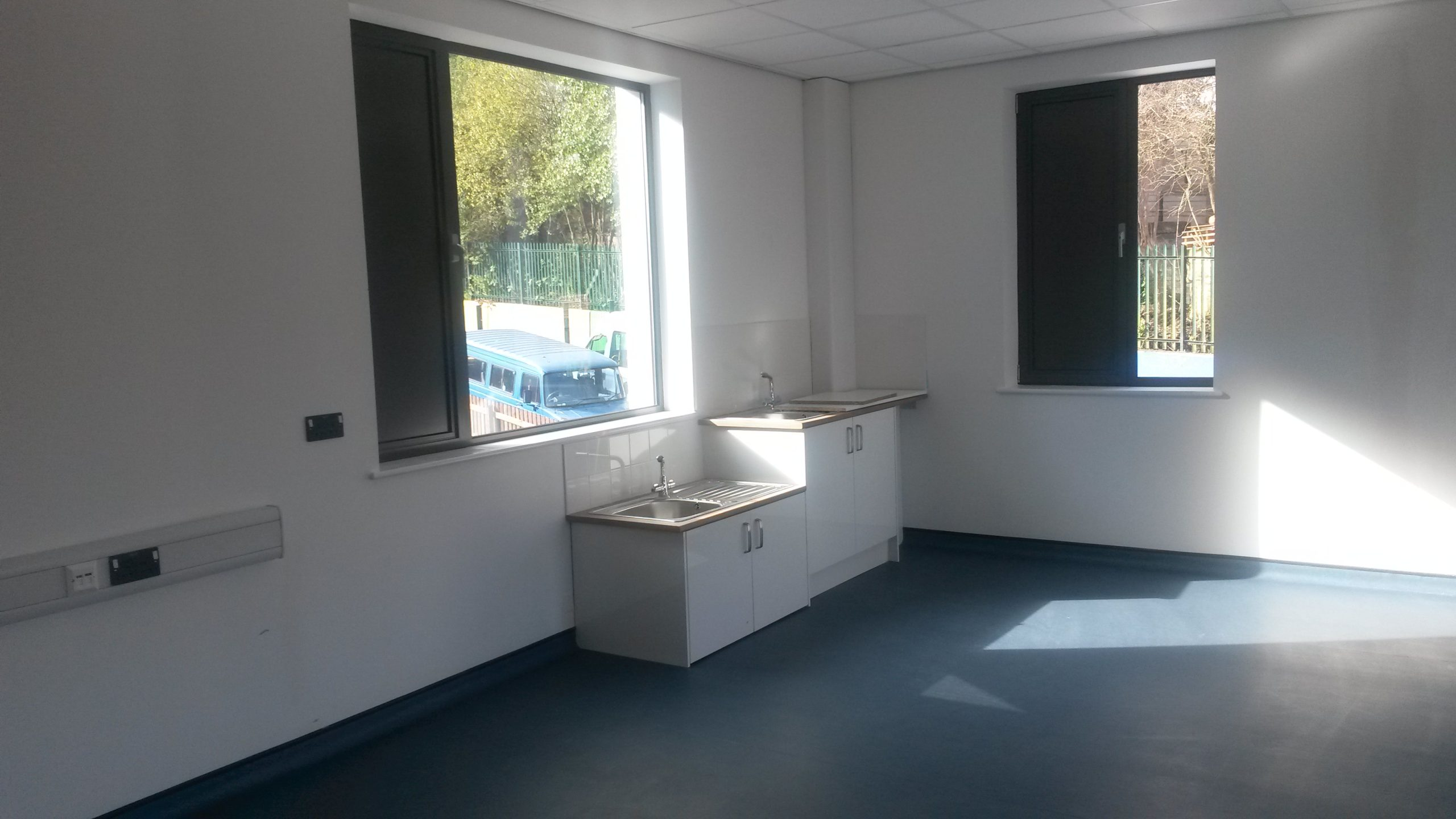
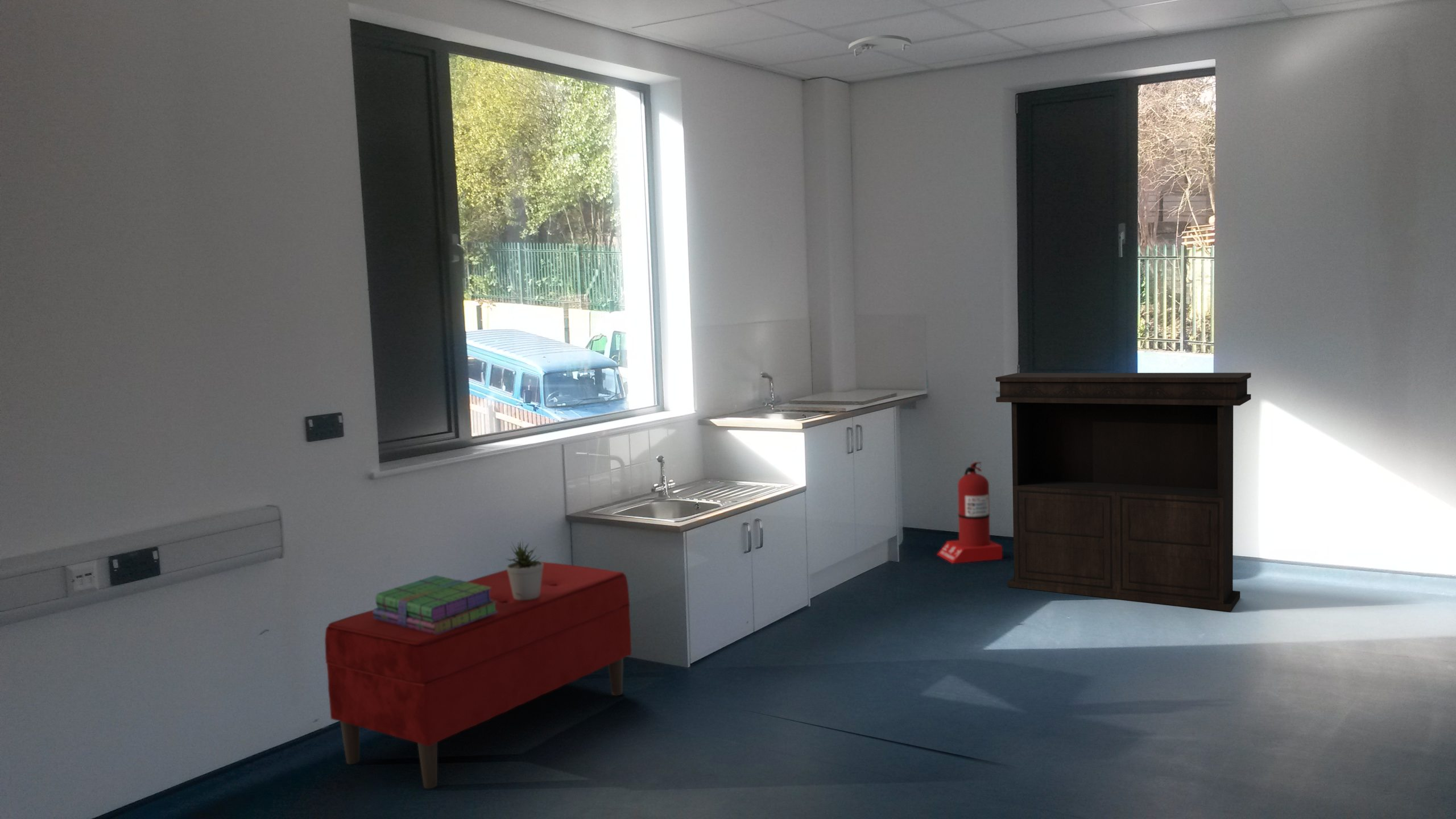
+ stack of books (435, 605)
+ potted plant (526, 568)
+ smoke detector (880, 47)
+ bench (490, 661)
+ console table (1119, 484)
+ fire extinguisher (968, 508)
